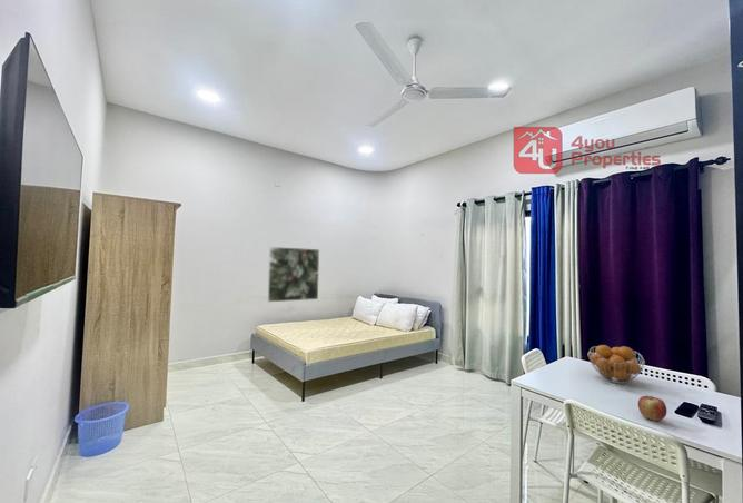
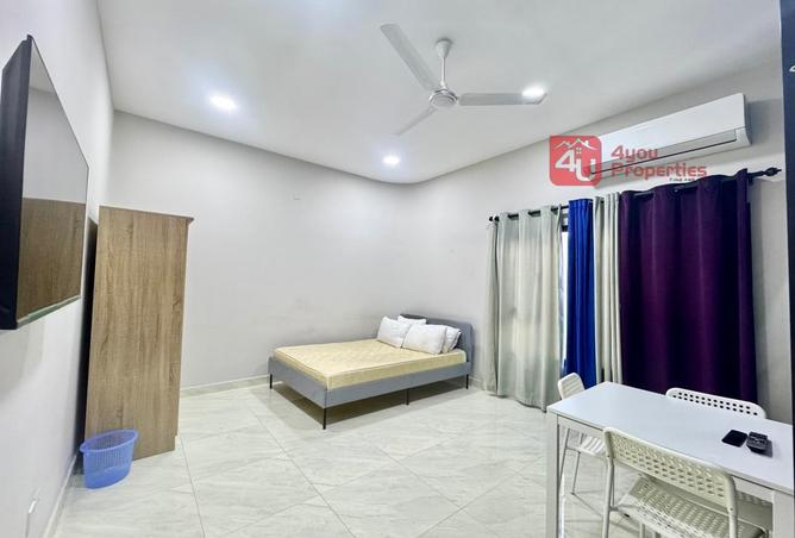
- apple (652, 407)
- fruit basket (615, 363)
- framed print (294, 274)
